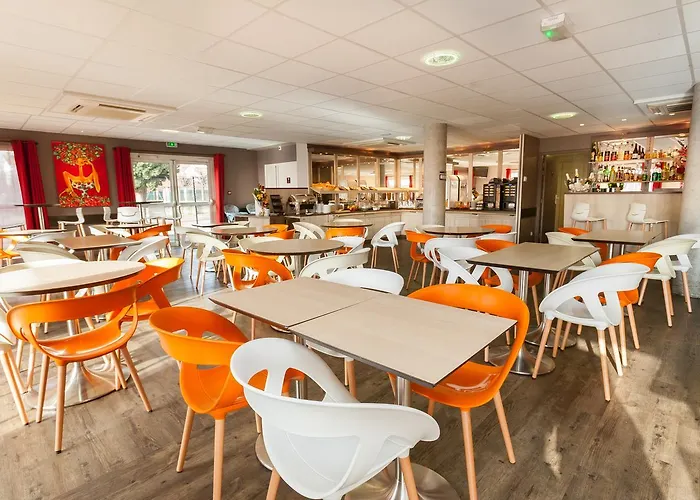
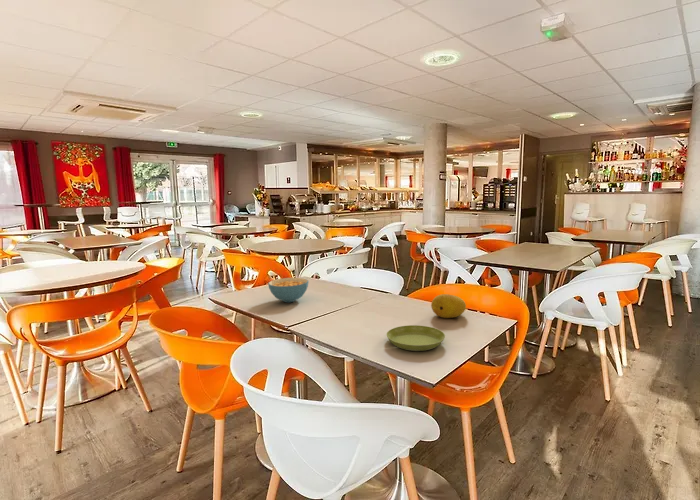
+ fruit (449, 304)
+ saucer (415, 338)
+ cereal bowl (288, 291)
